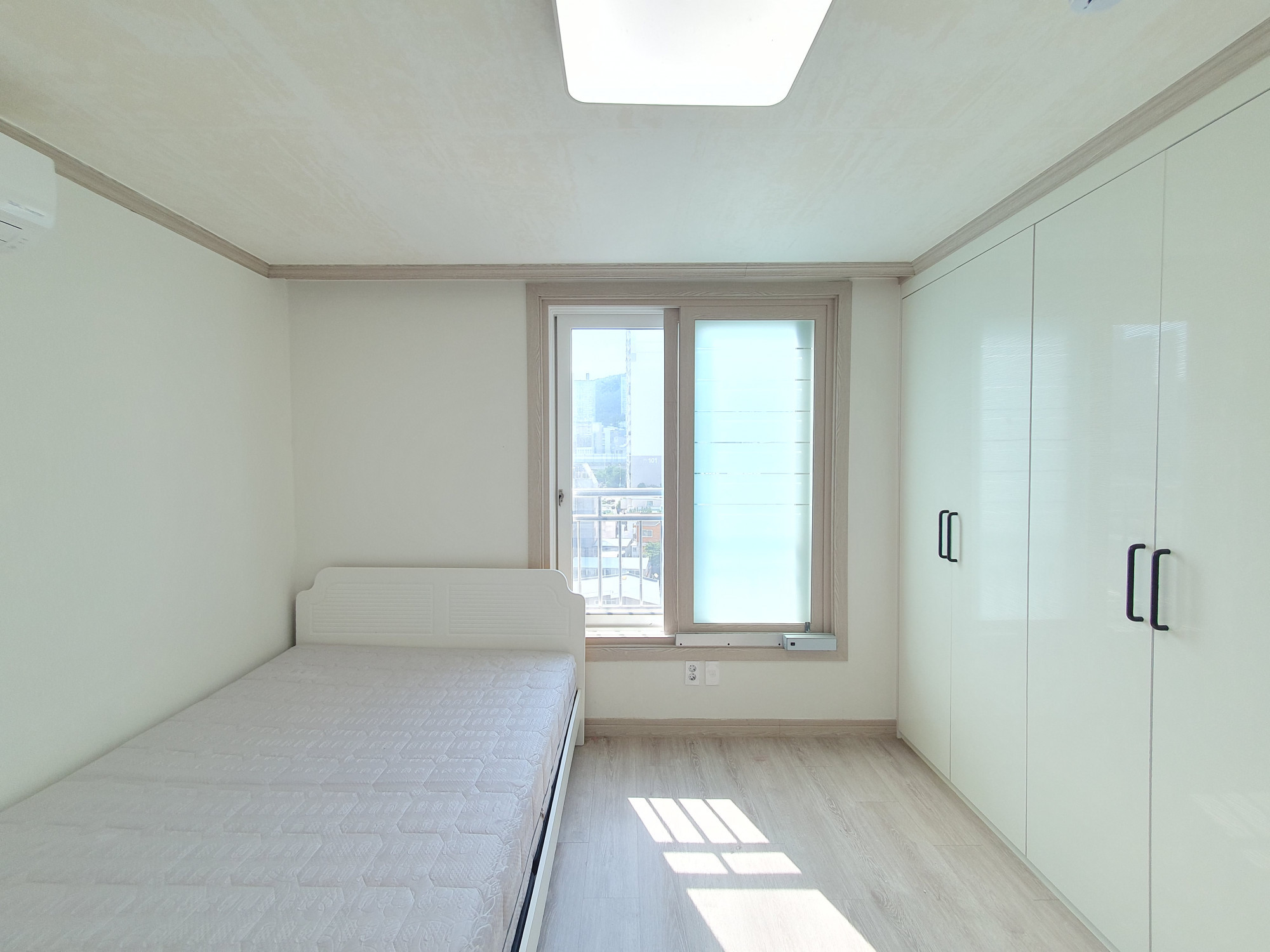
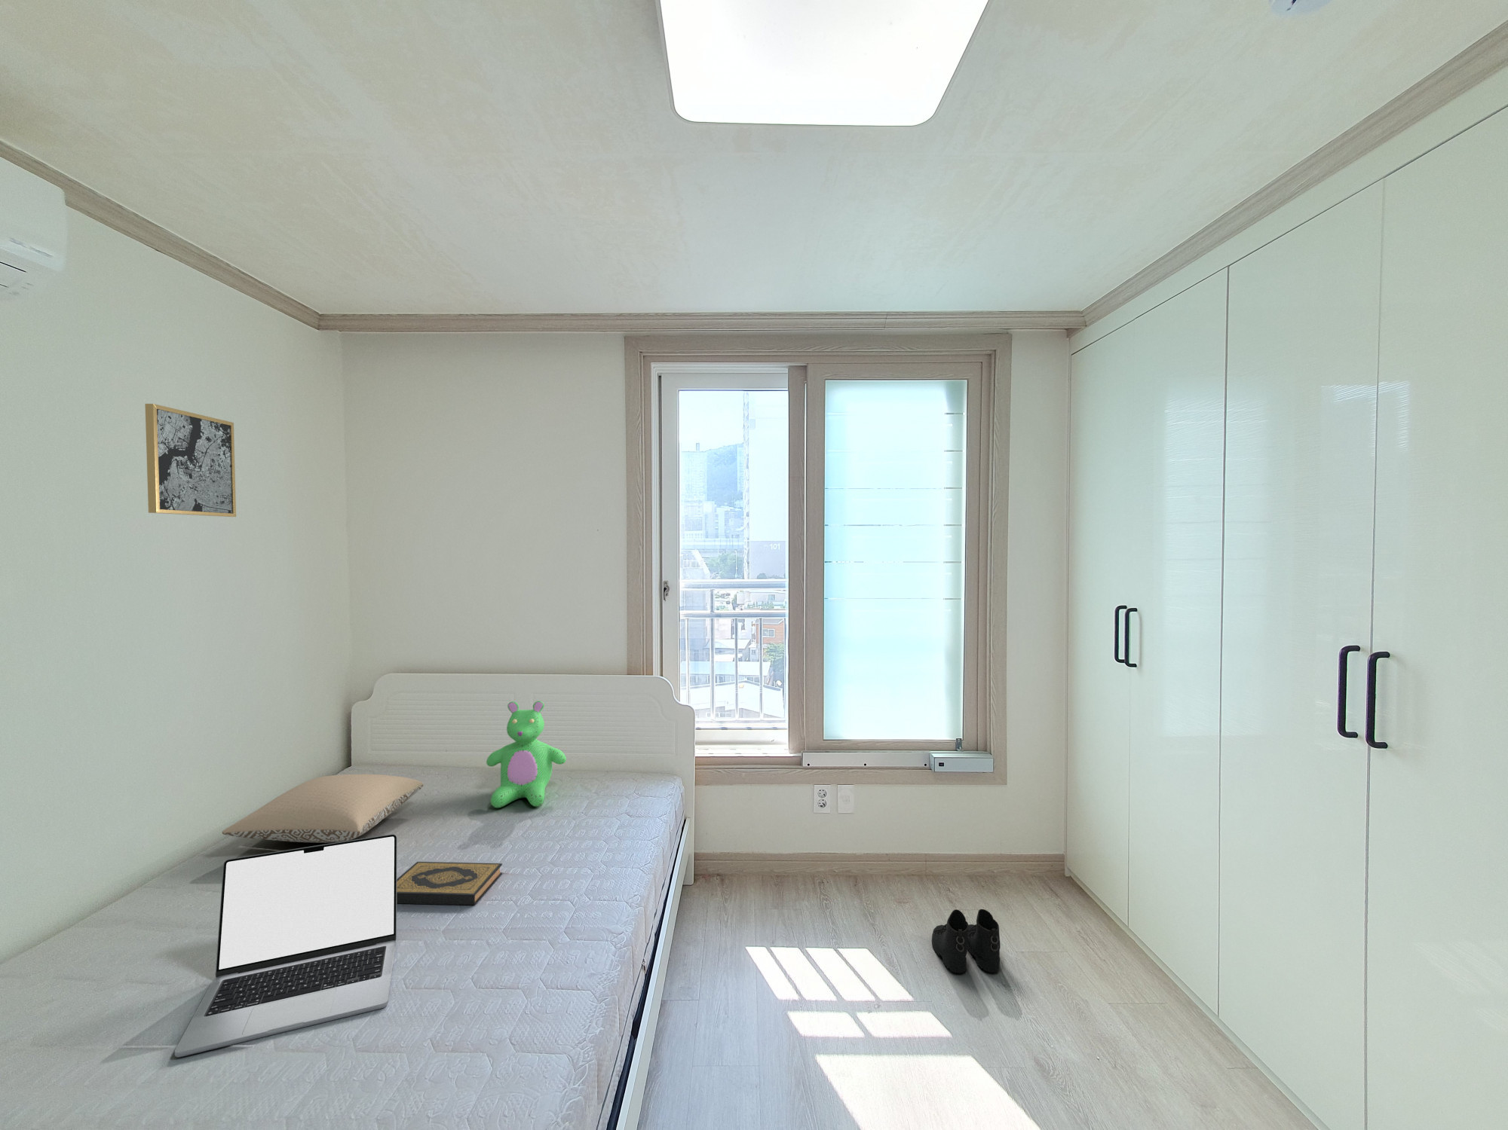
+ pillow (331, 806)
+ wall art (194, 464)
+ boots (965, 929)
+ laptop (300, 931)
+ teddy bear (522, 751)
+ hardback book (444, 882)
